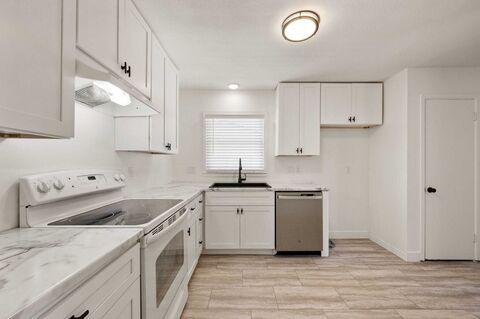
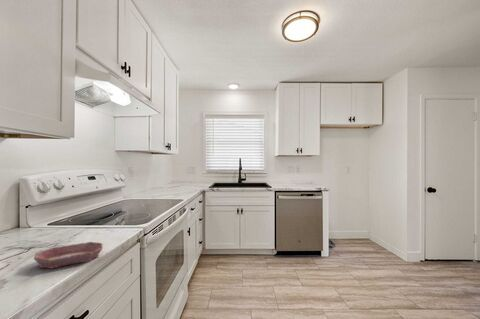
+ bowl (70, 254)
